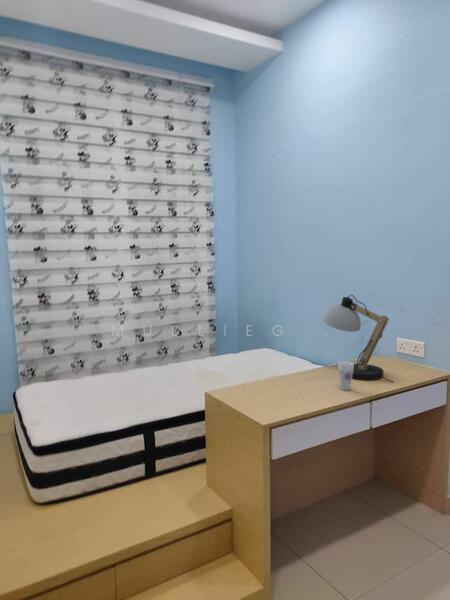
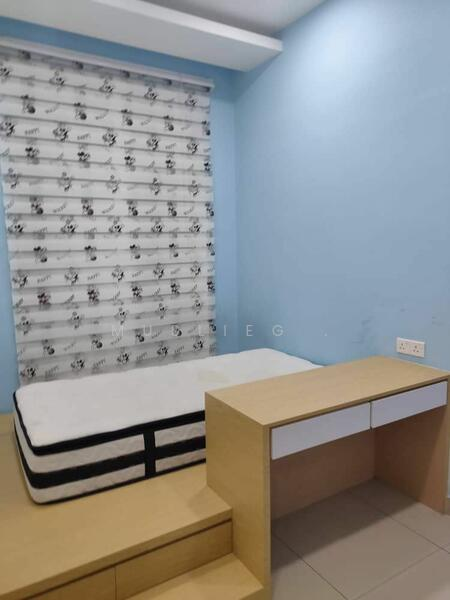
- desk lamp (358, 330)
- cup (345, 376)
